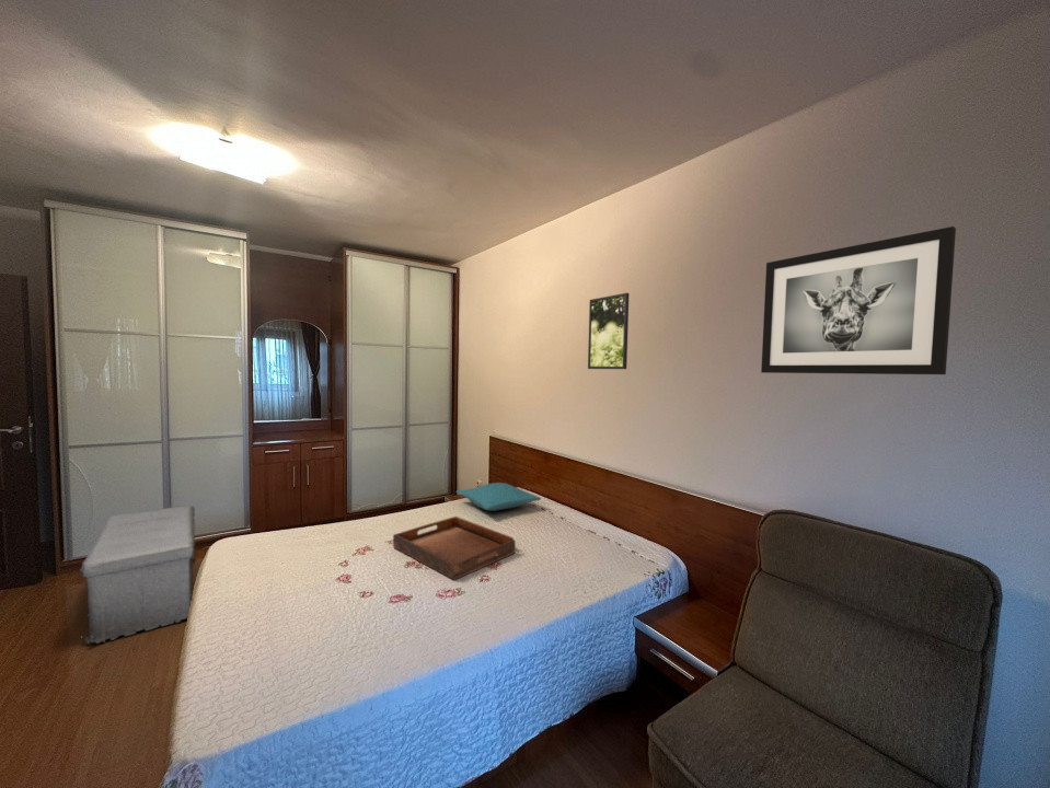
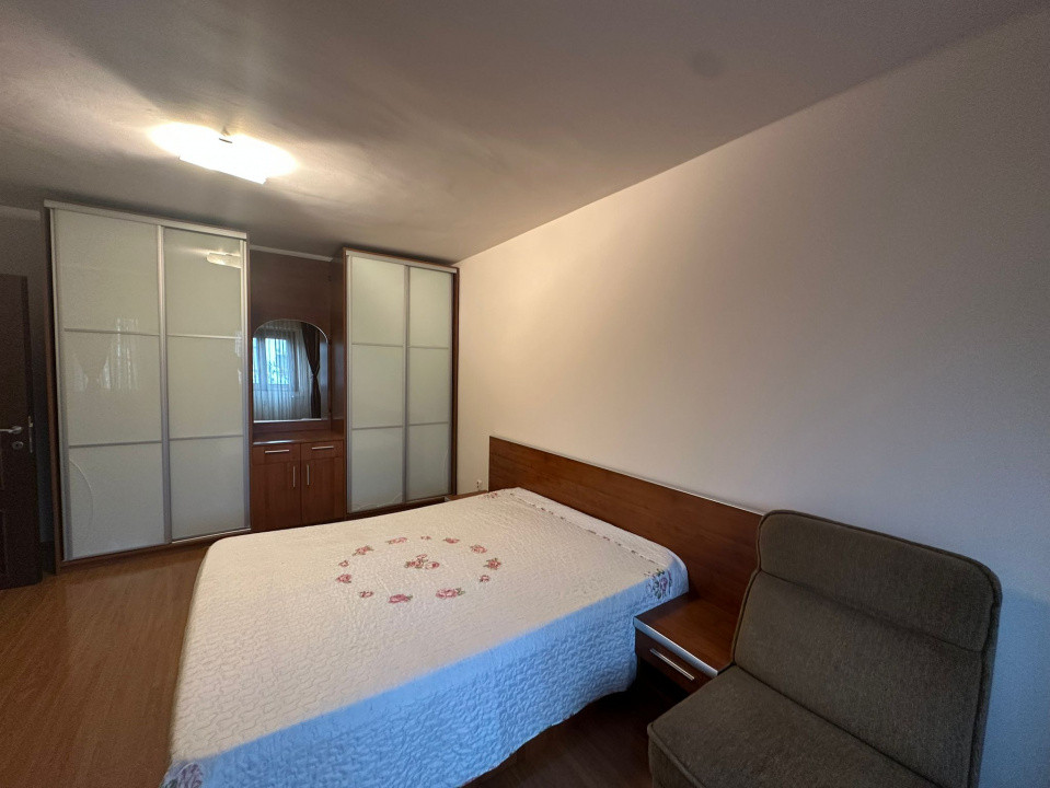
- pillow (497, 496)
- wall art (843, 311)
- serving tray (454, 543)
- storage ottoman (149, 563)
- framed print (607, 333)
